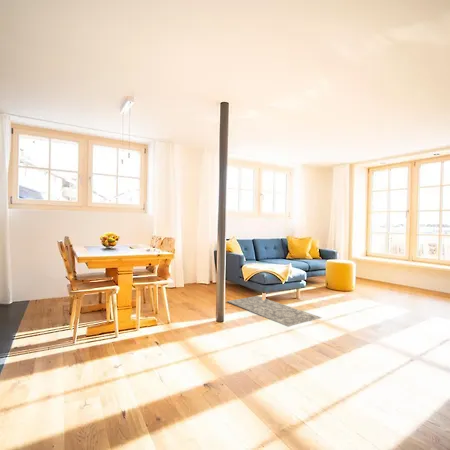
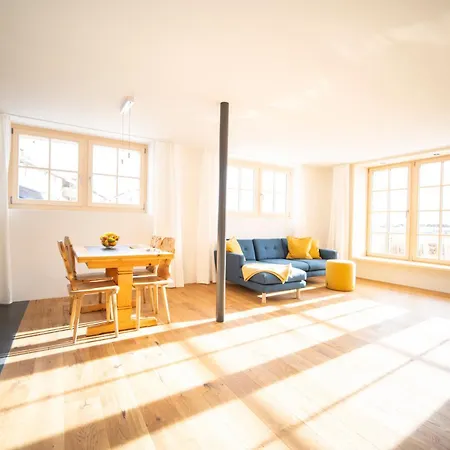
- rug (270, 308)
